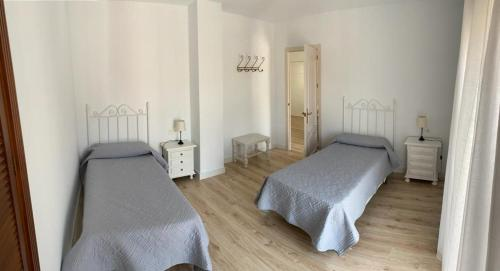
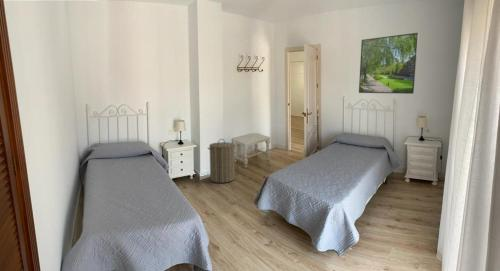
+ laundry hamper (222, 159)
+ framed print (386, 65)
